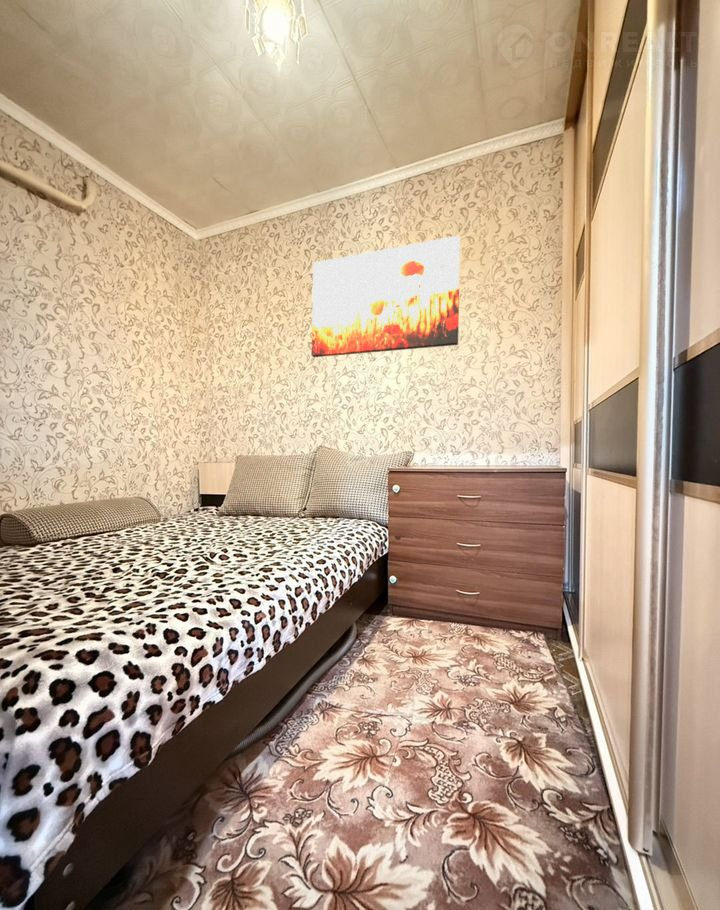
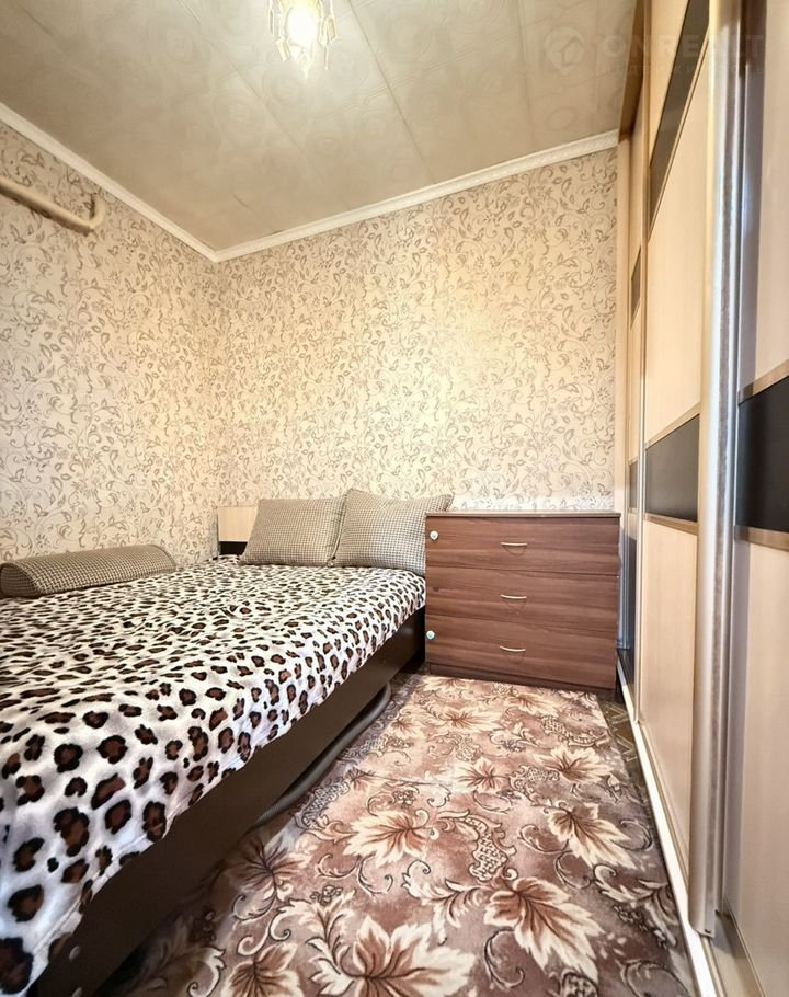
- wall art (380, 301)
